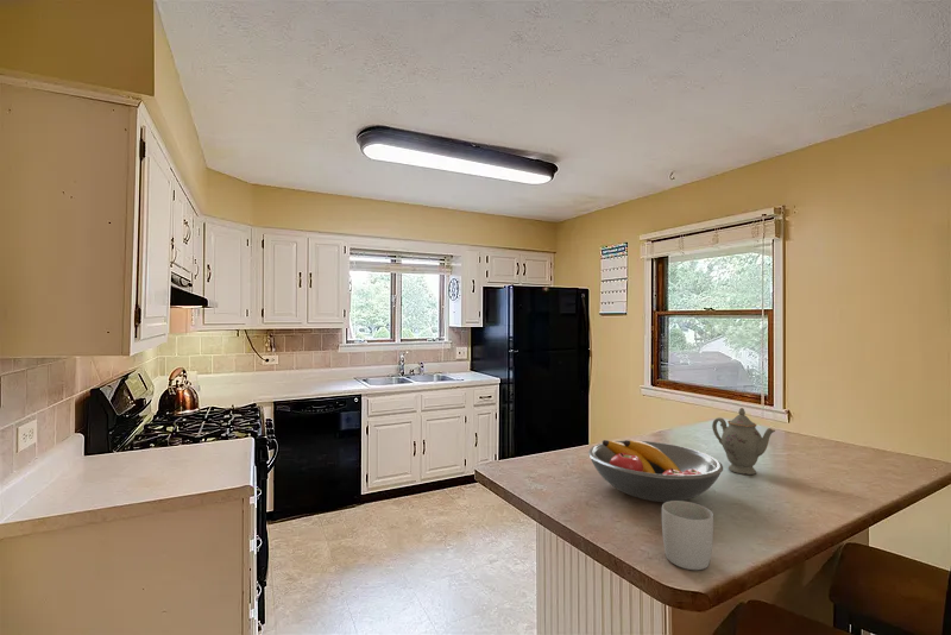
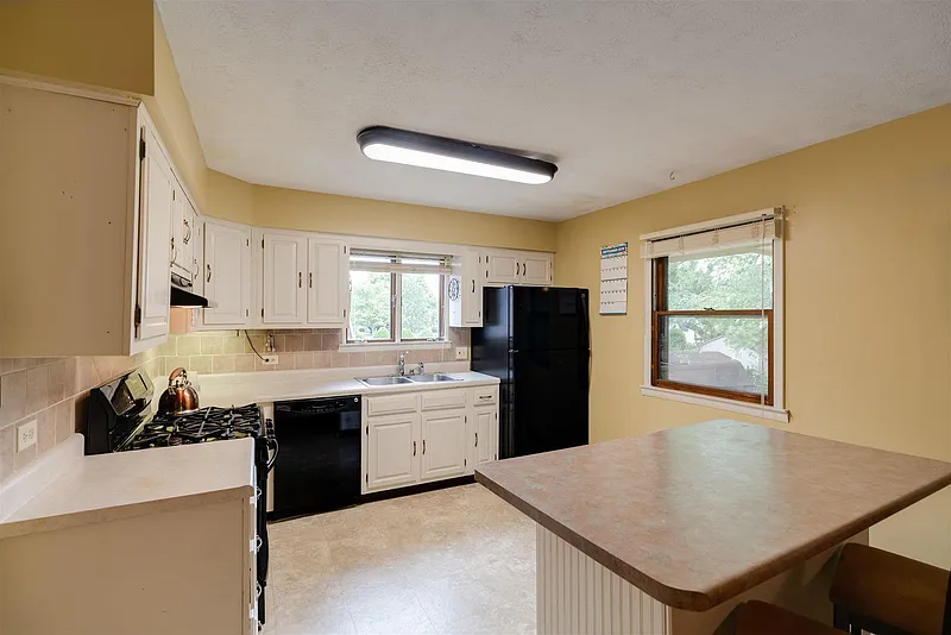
- mug (685, 530)
- fruit bowl (651, 469)
- chinaware (742, 439)
